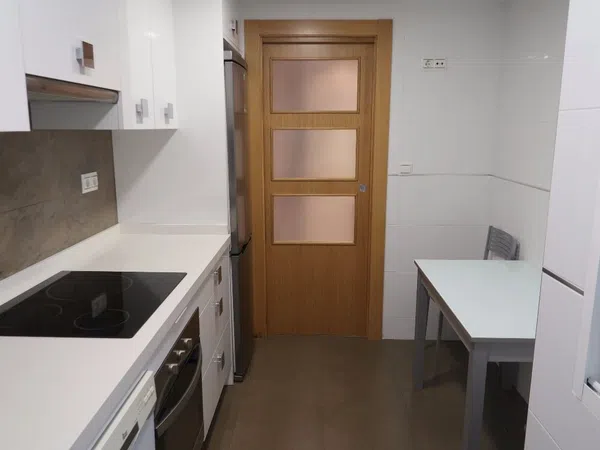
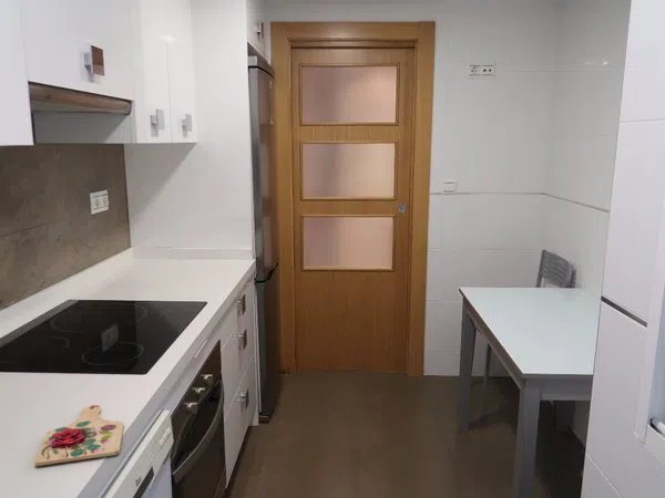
+ cutting board (85, 426)
